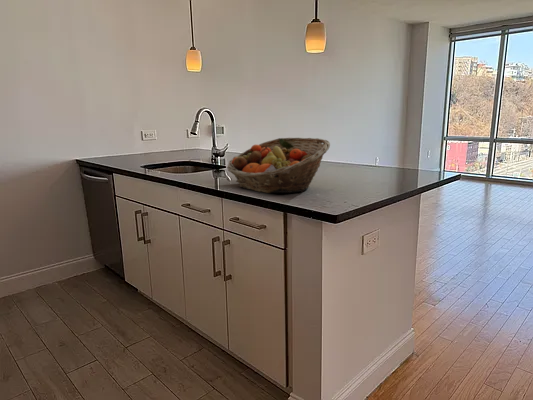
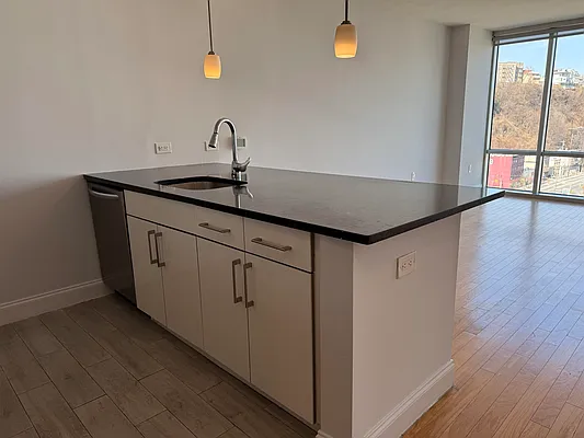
- fruit basket (277, 163)
